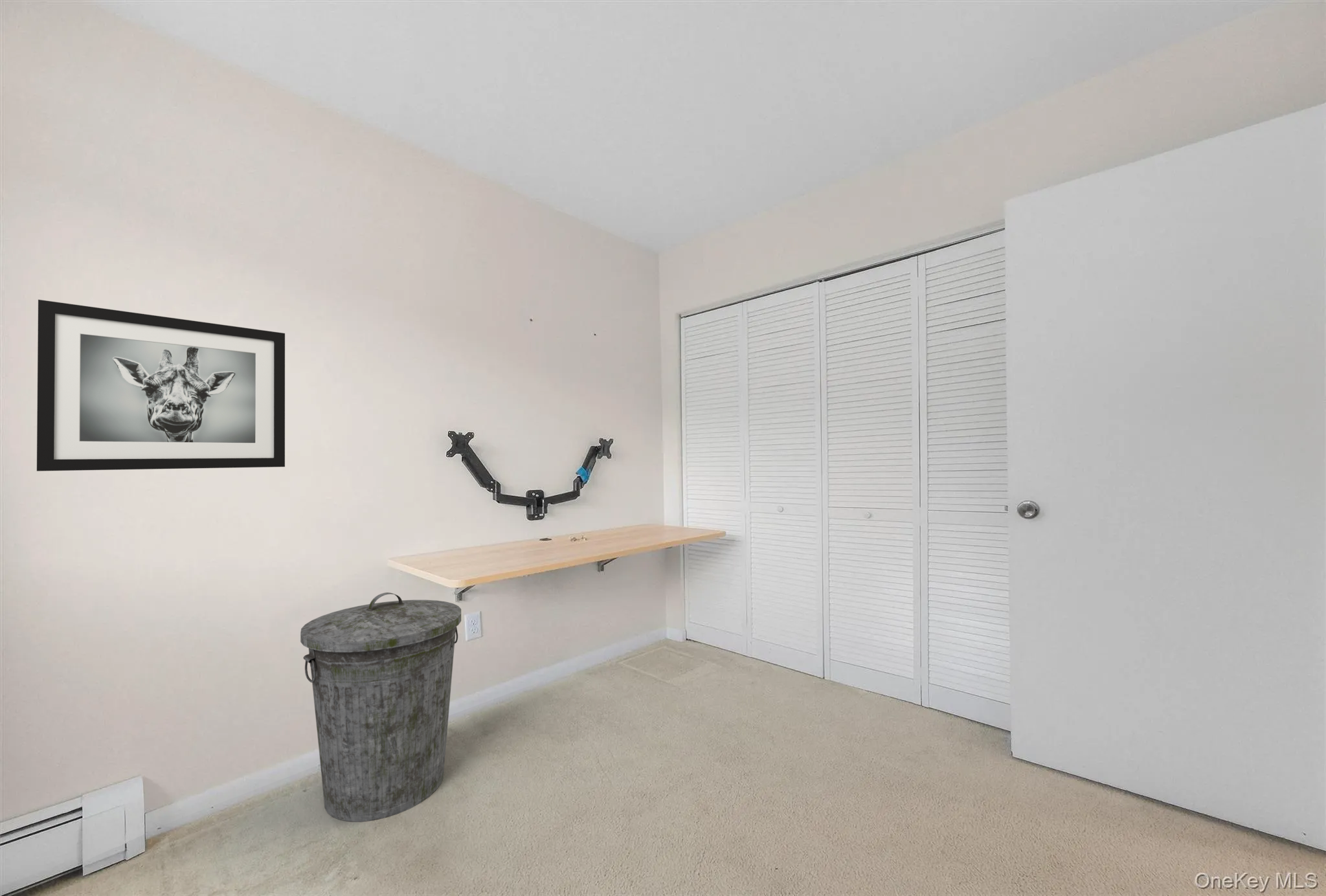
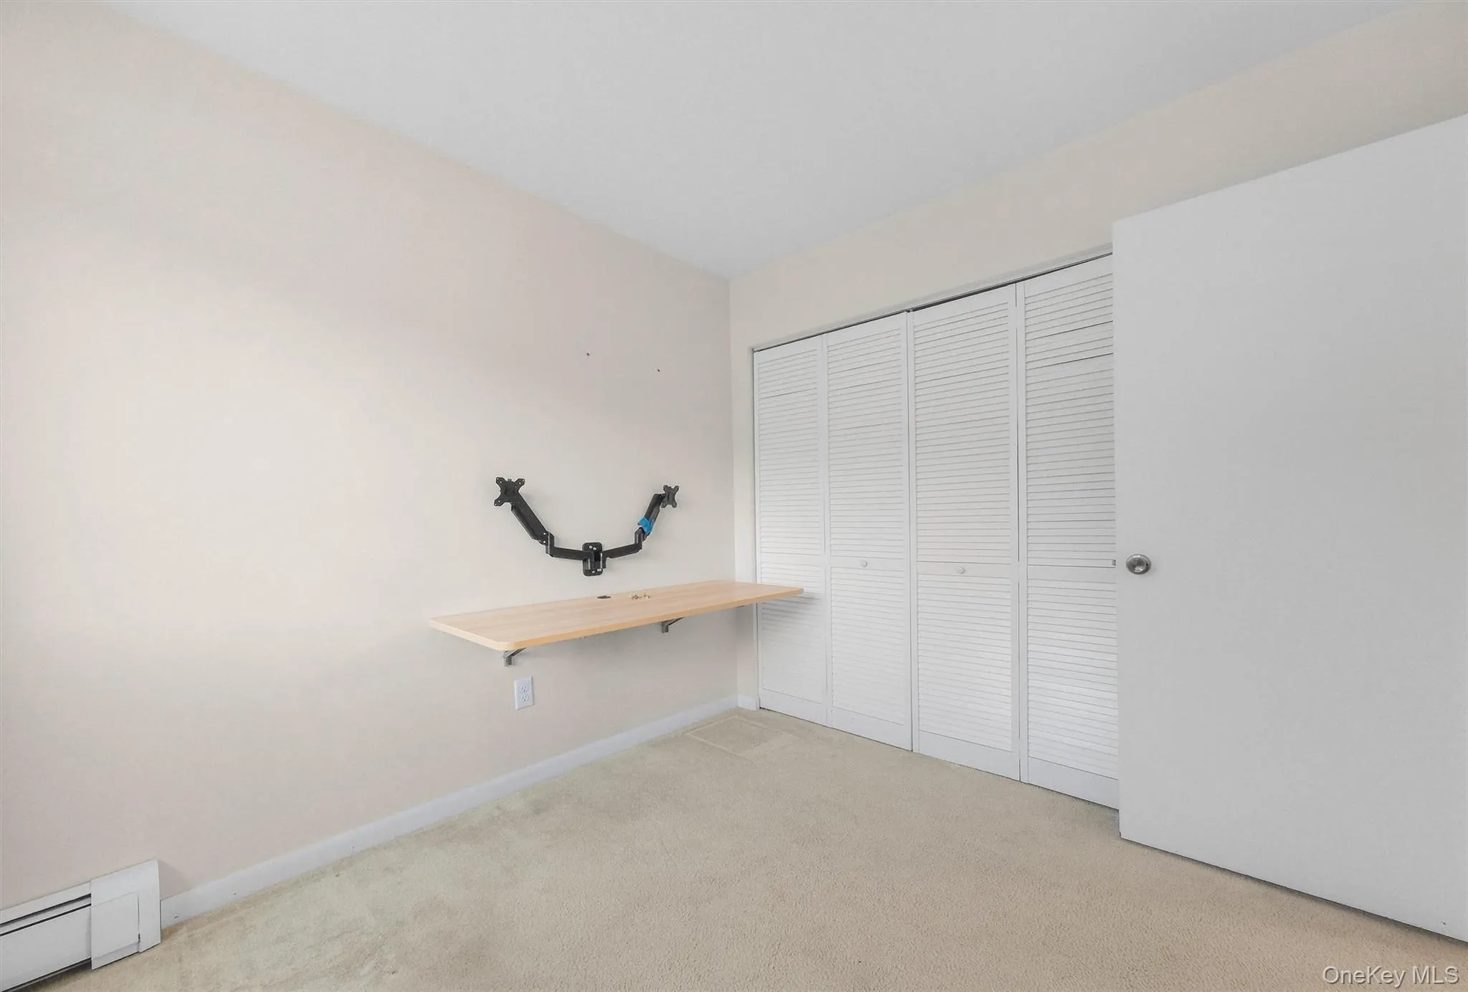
- wall art (175, 394)
- trash can (385, 689)
